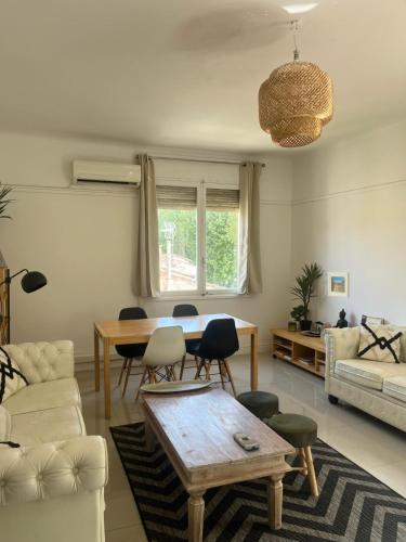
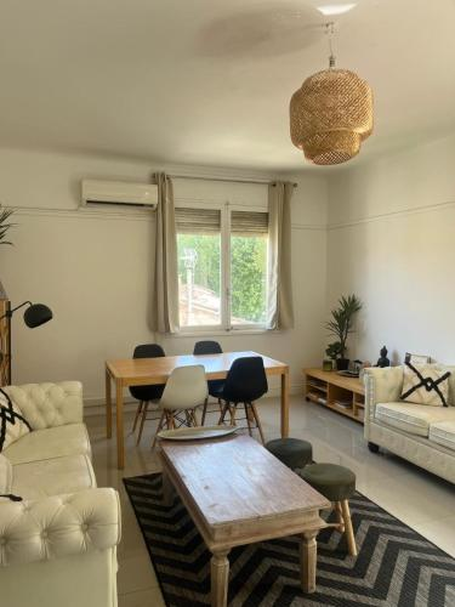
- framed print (338, 284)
- remote control (245, 440)
